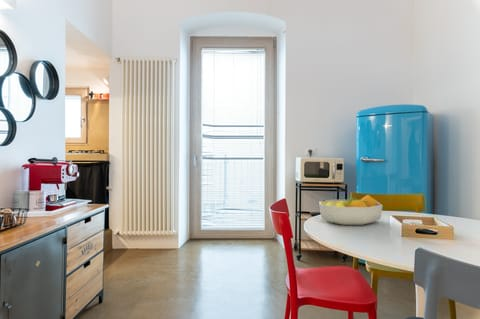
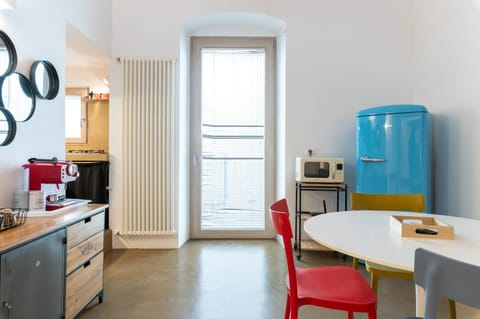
- fruit bowl (349, 208)
